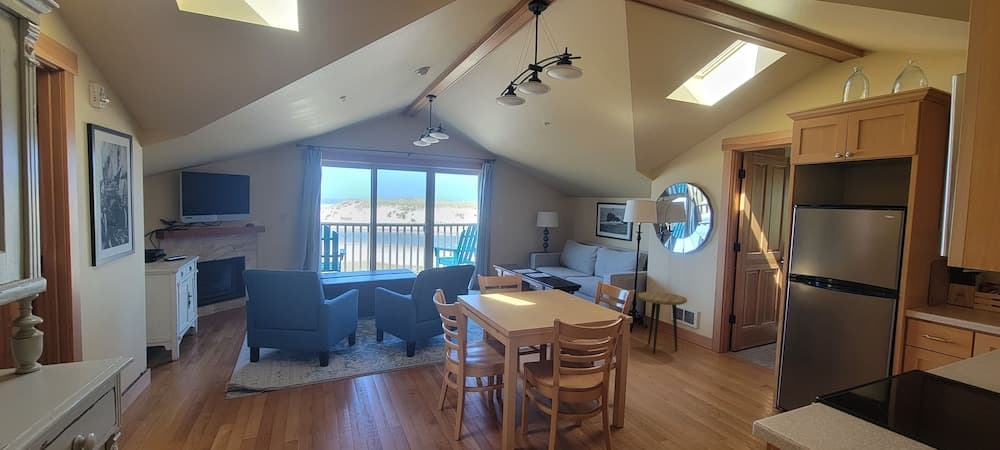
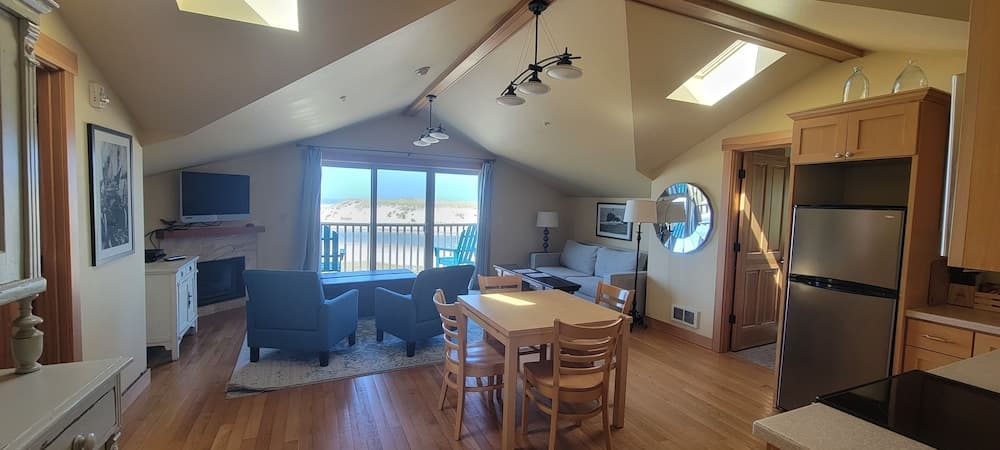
- side table (657, 323)
